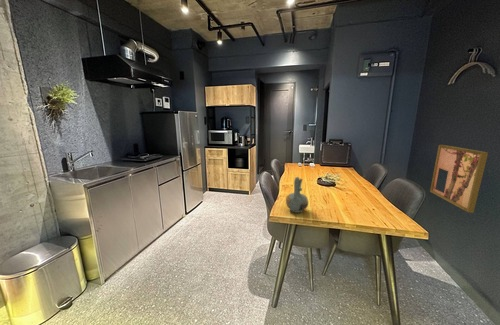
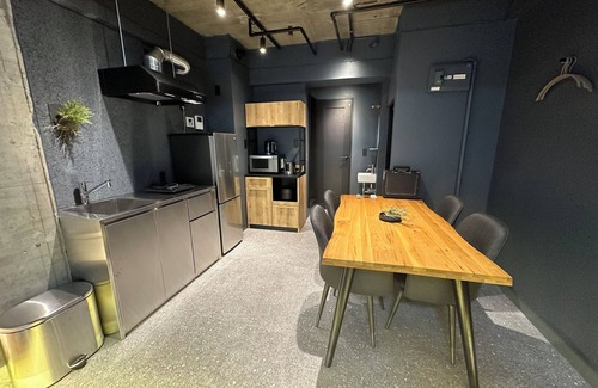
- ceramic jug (297, 193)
- wall art (454, 175)
